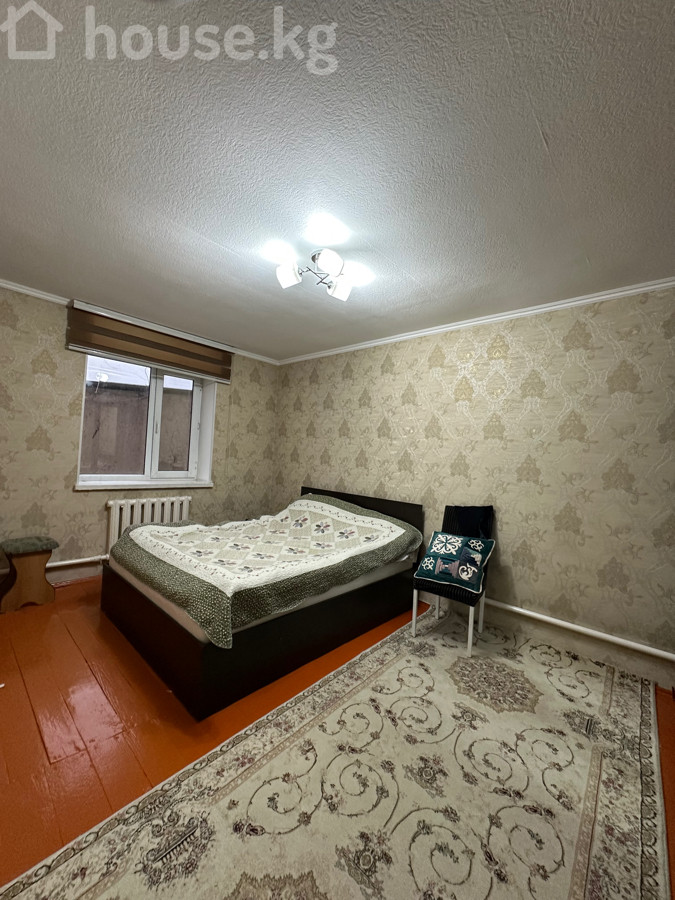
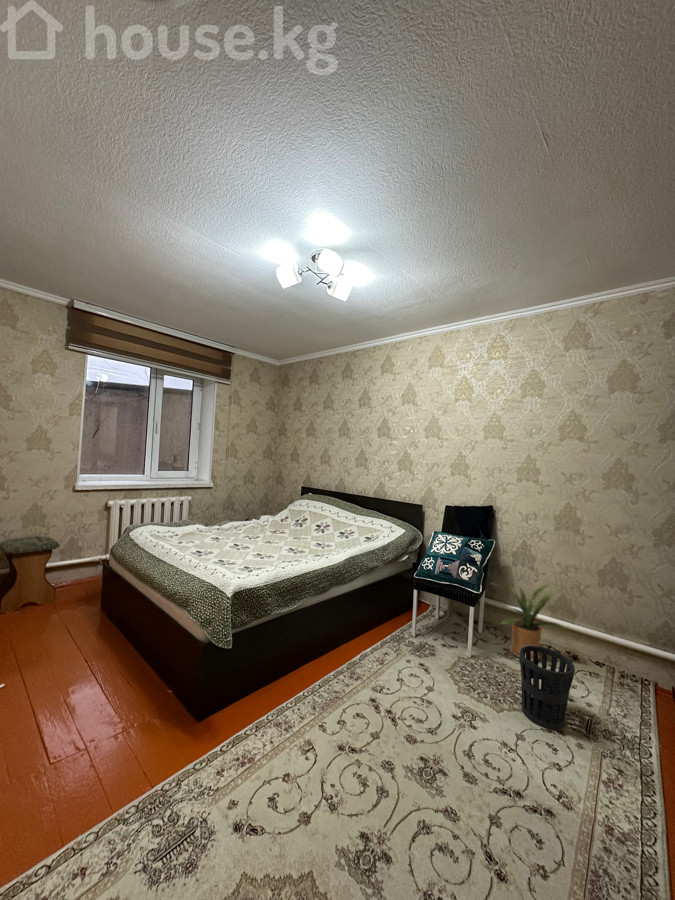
+ house plant (526, 615)
+ wastebasket (544, 686)
